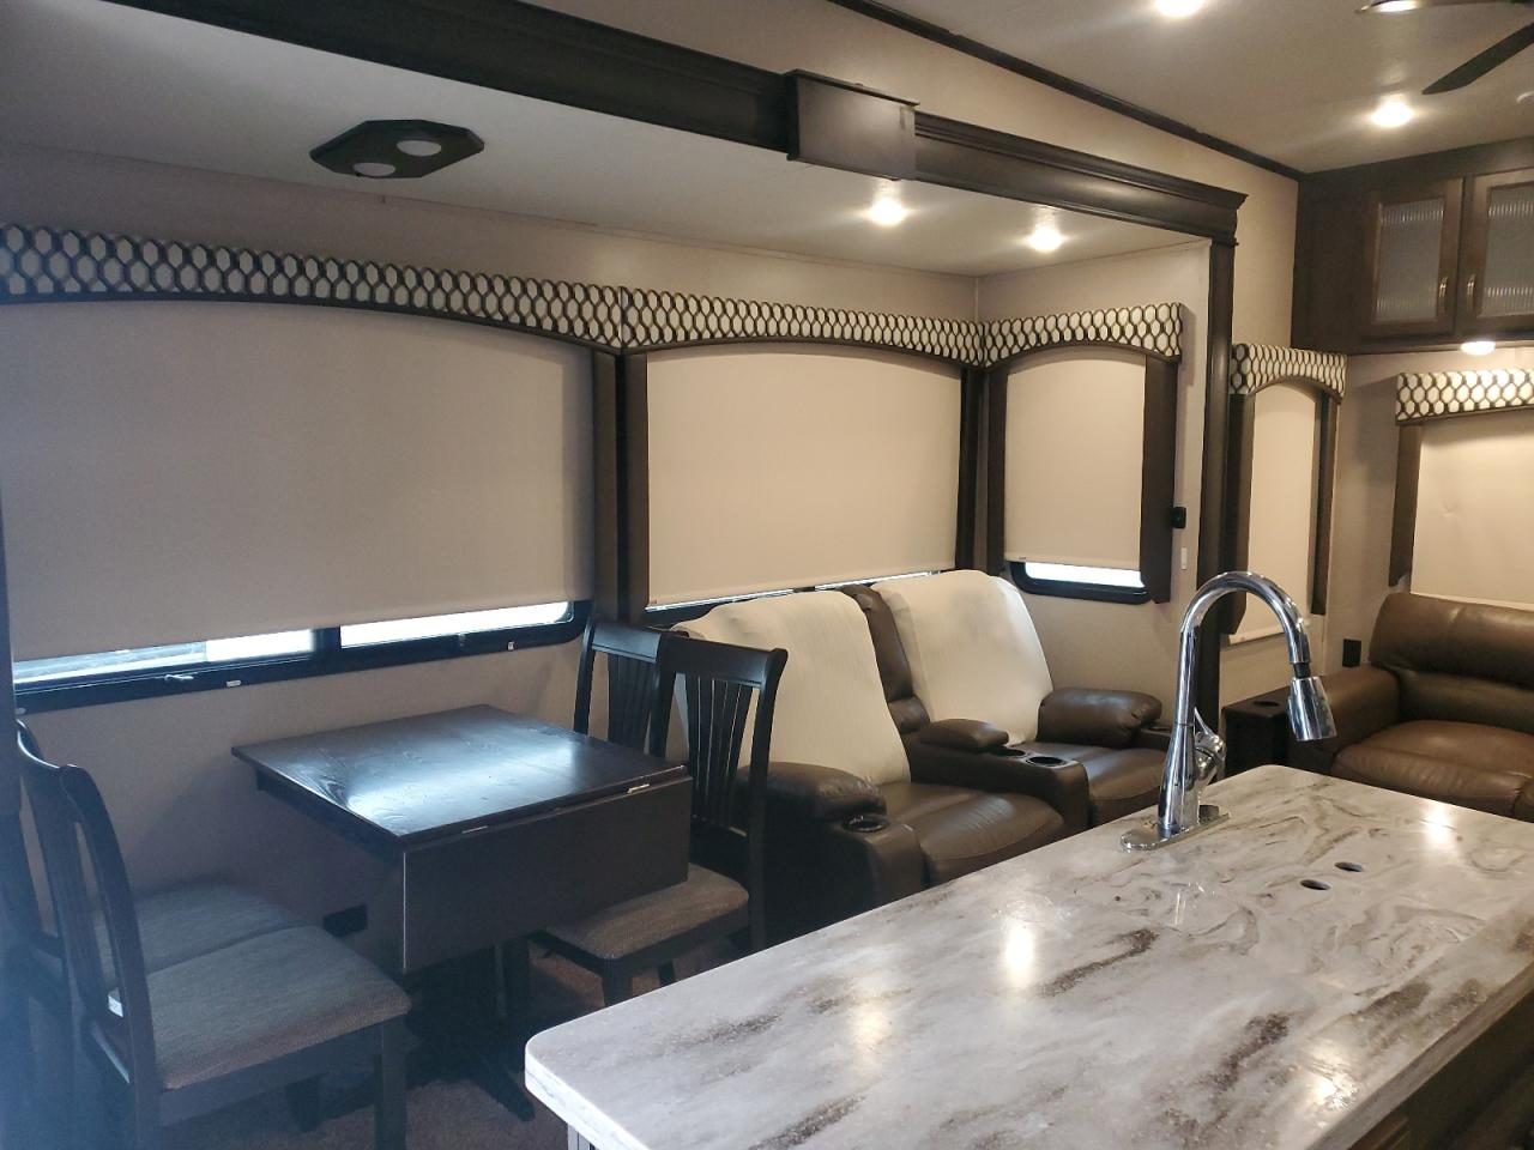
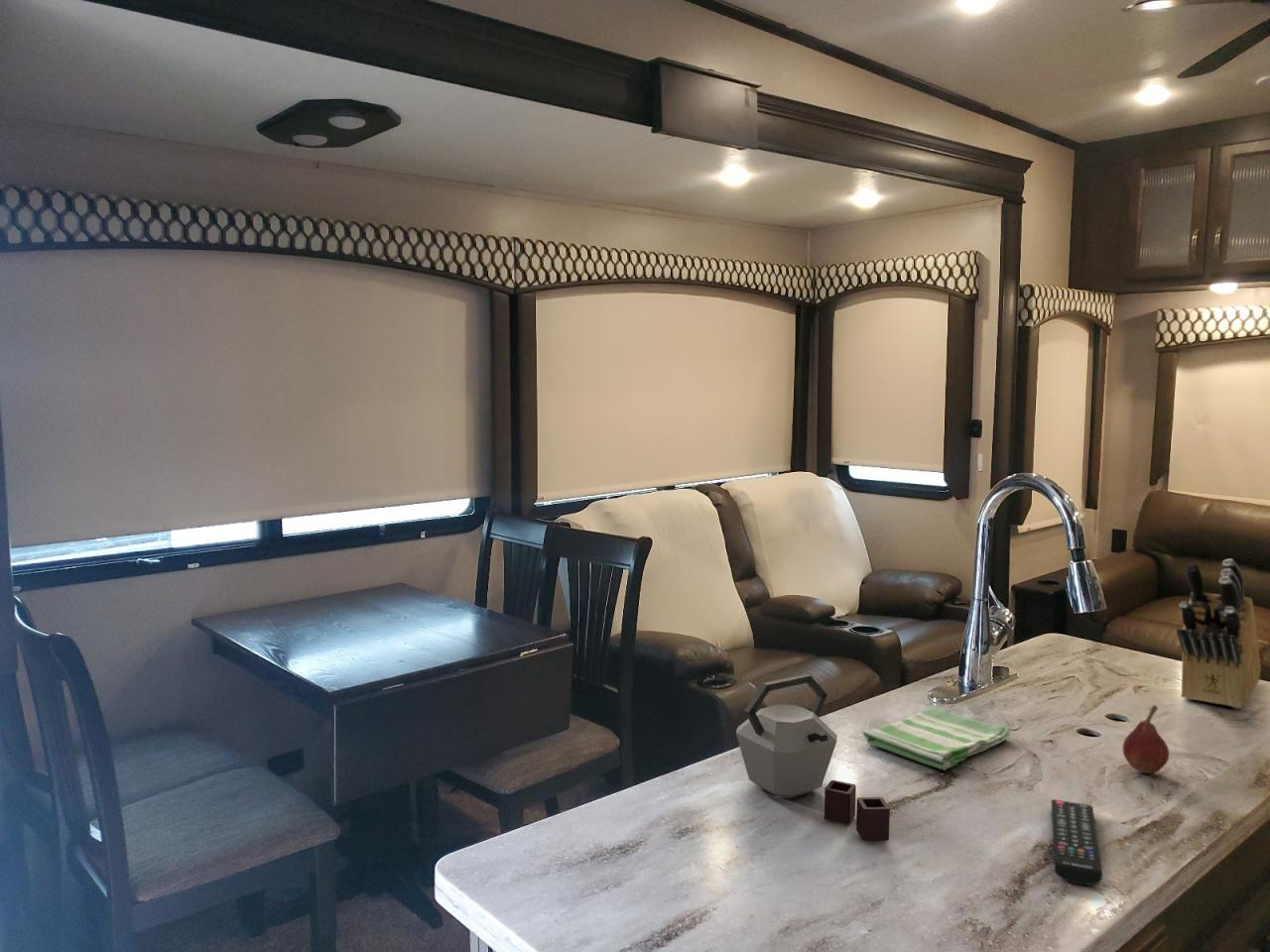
+ fruit (1146, 737)
+ remote control (1074, 838)
+ dish towel (936, 734)
+ kettle (818, 749)
+ knife block (1220, 623)
